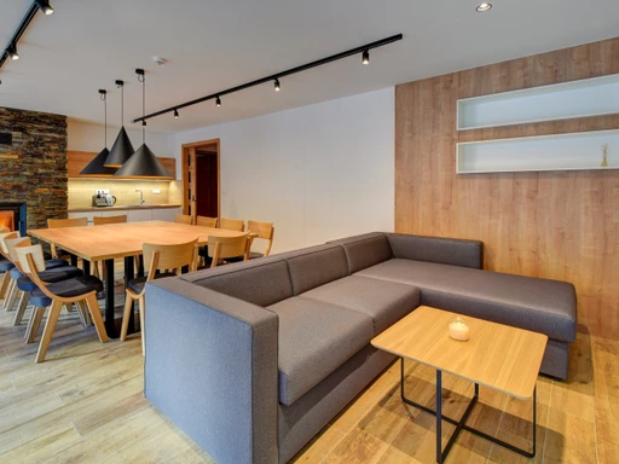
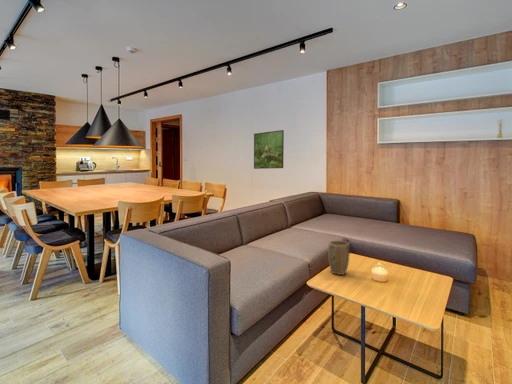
+ plant pot (338, 257)
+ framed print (268, 150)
